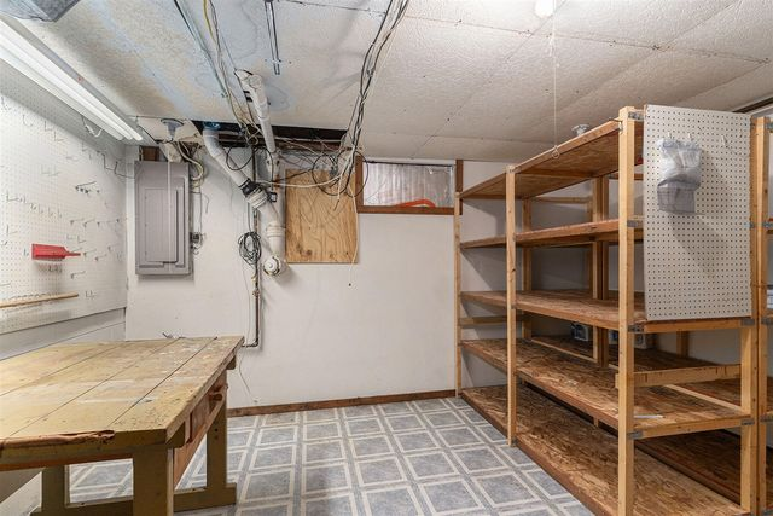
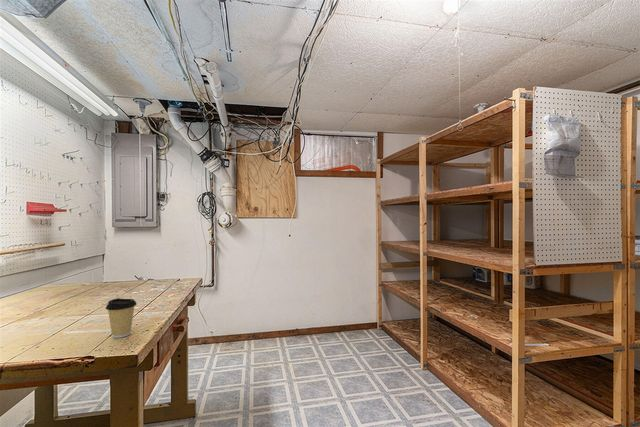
+ coffee cup (121, 317)
